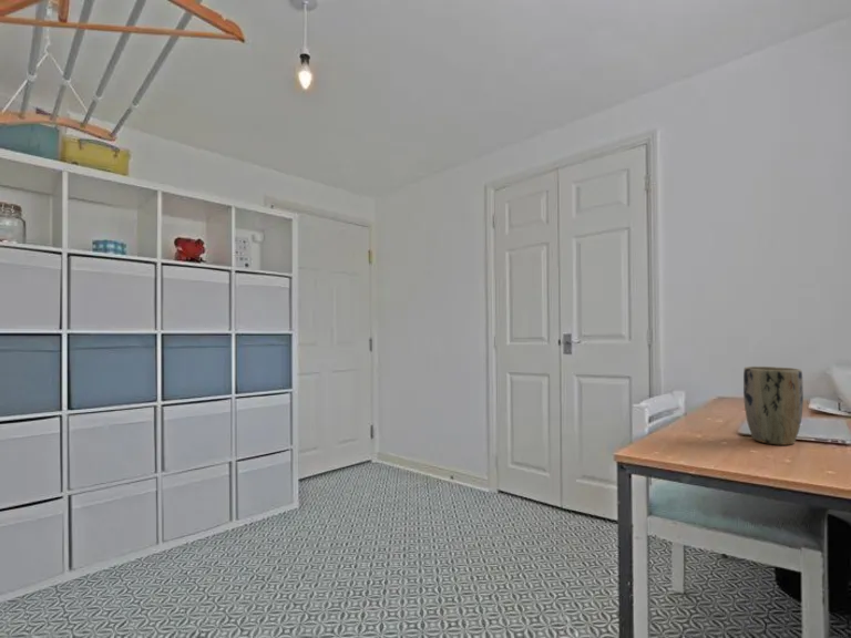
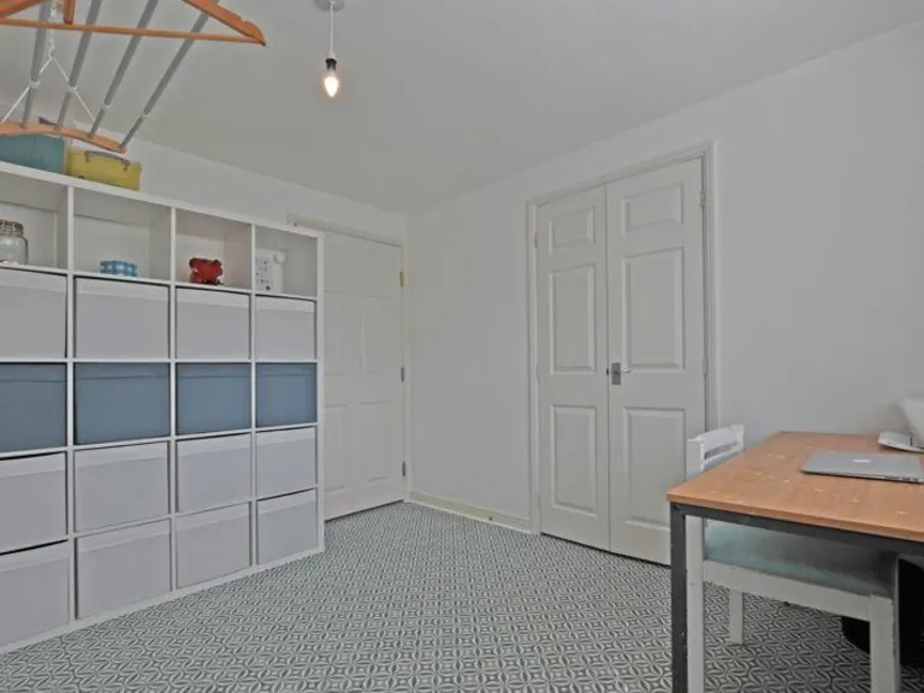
- plant pot (772, 404)
